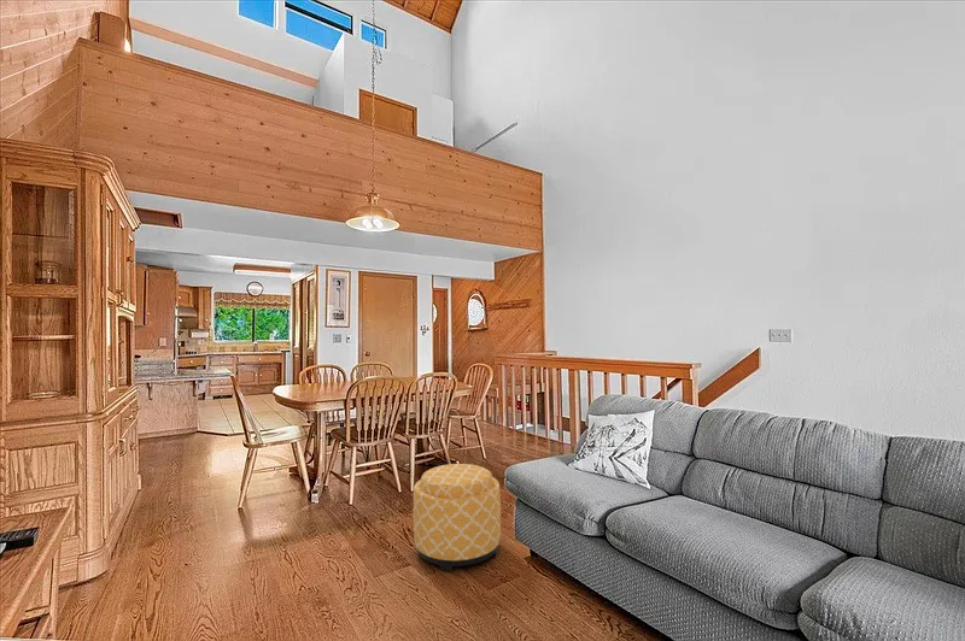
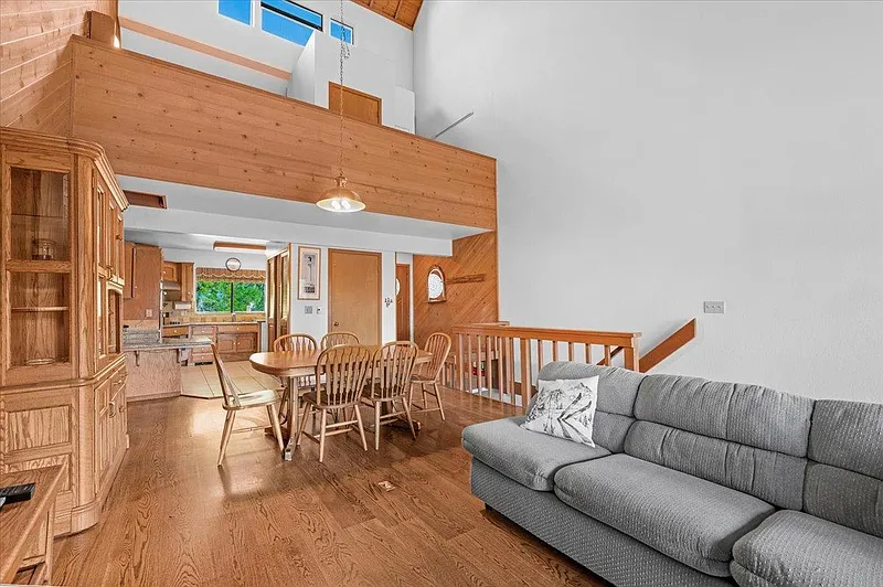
- ottoman (457, 511)
